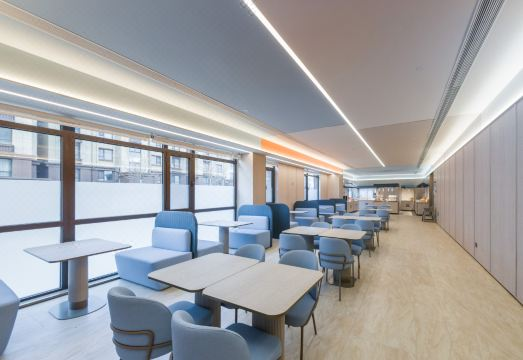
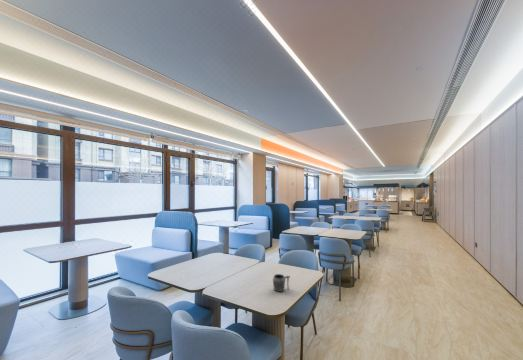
+ mug (281, 282)
